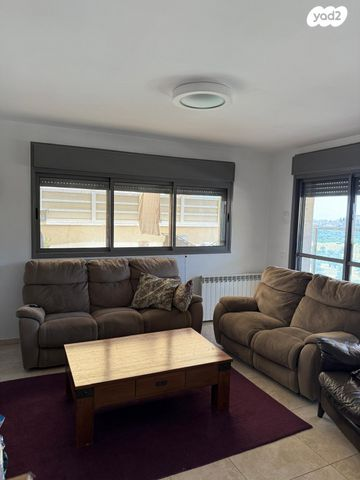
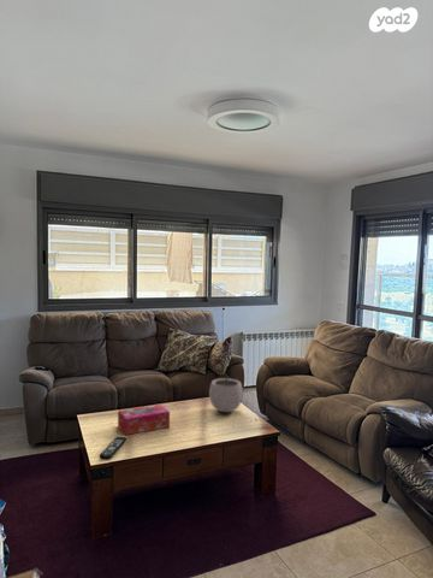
+ tissue box (143, 418)
+ plant pot (226, 390)
+ remote control (113, 447)
